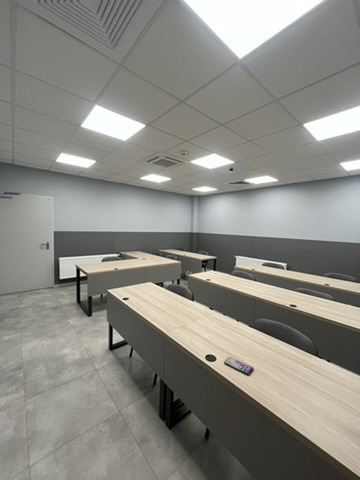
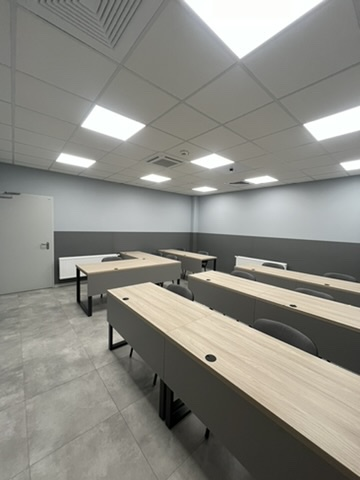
- smartphone (238, 365)
